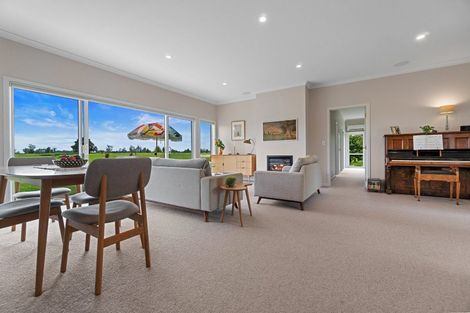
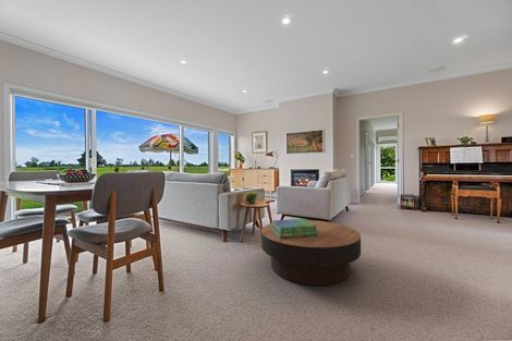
+ stack of books (293, 227)
+ coffee table (308, 247)
